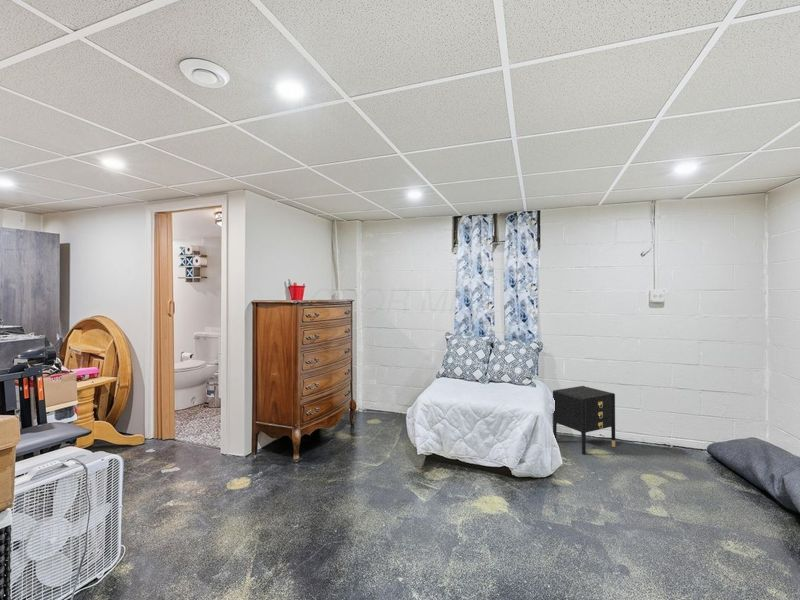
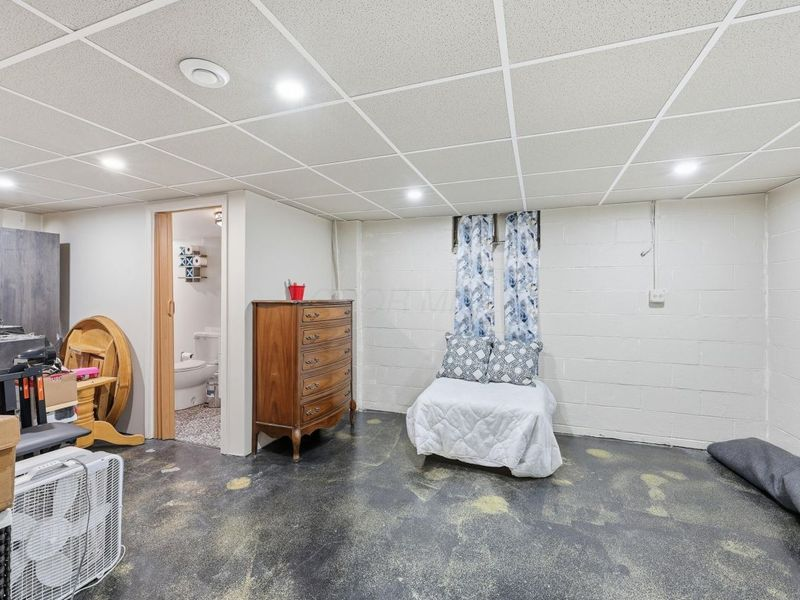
- nightstand (583, 418)
